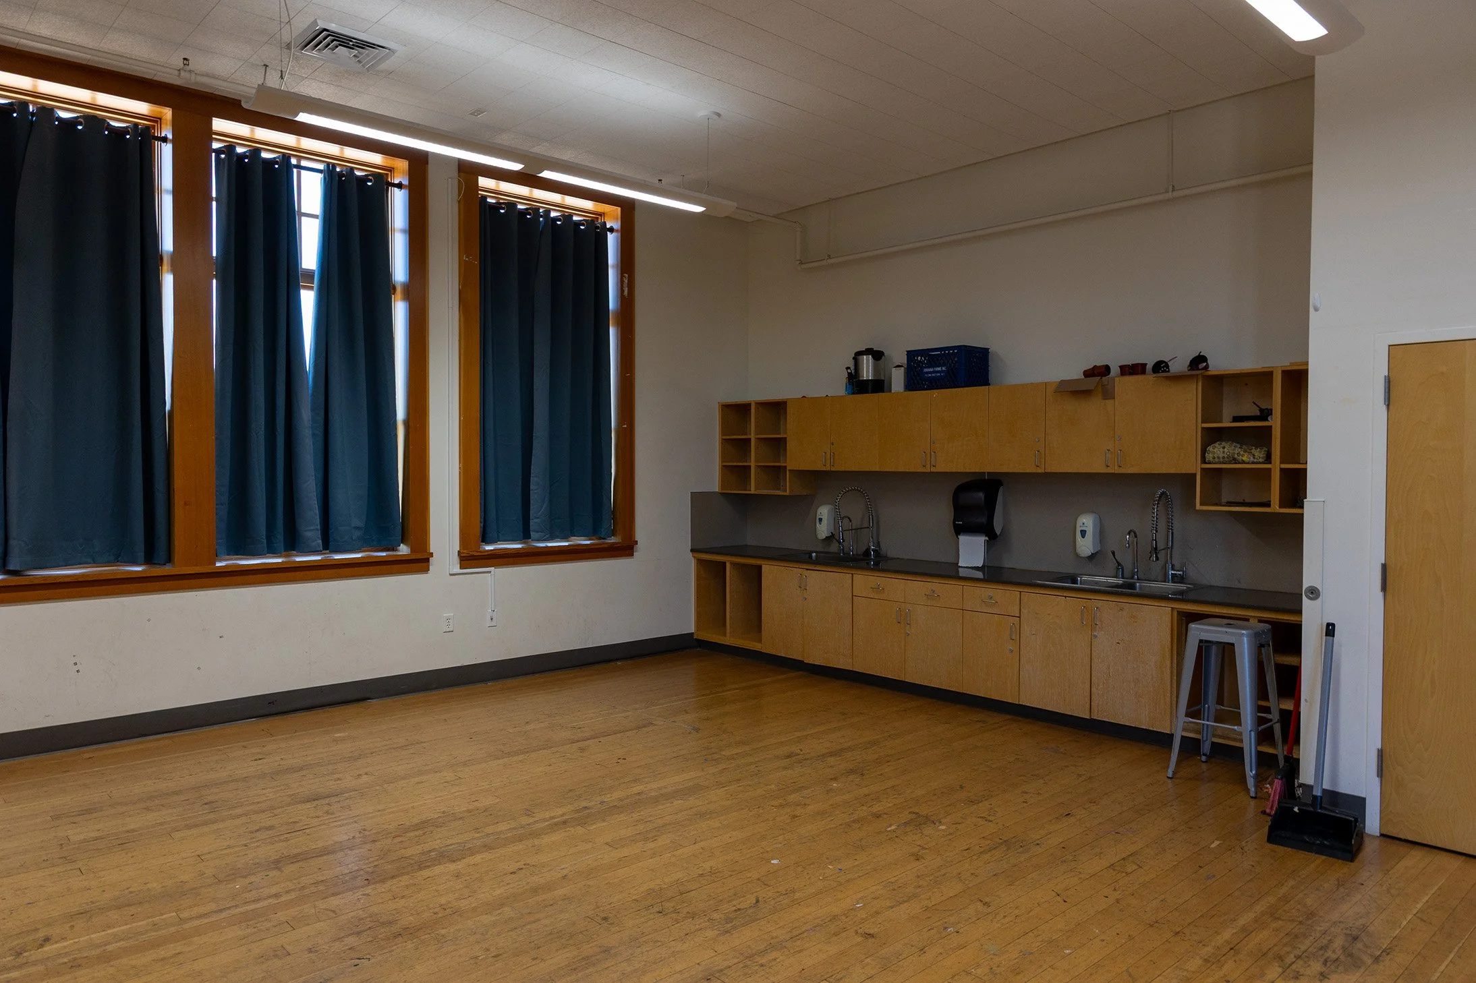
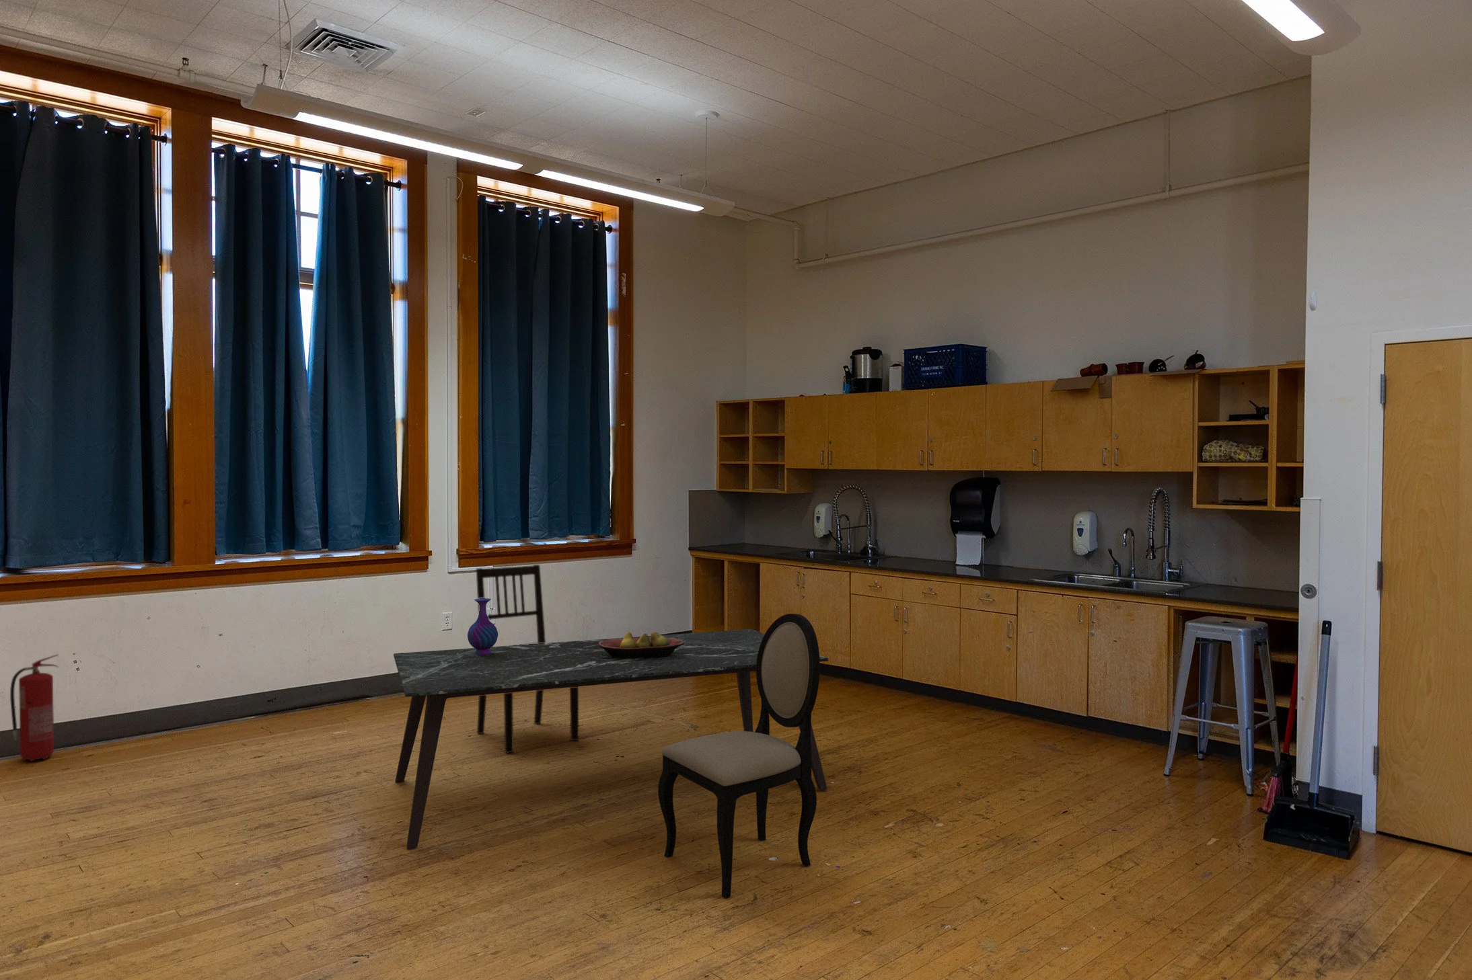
+ dining chair (745, 740)
+ vase (483, 626)
+ dining chair (524, 644)
+ fruit bowl (641, 643)
+ dining table (607, 684)
+ fire extinguisher (35, 708)
